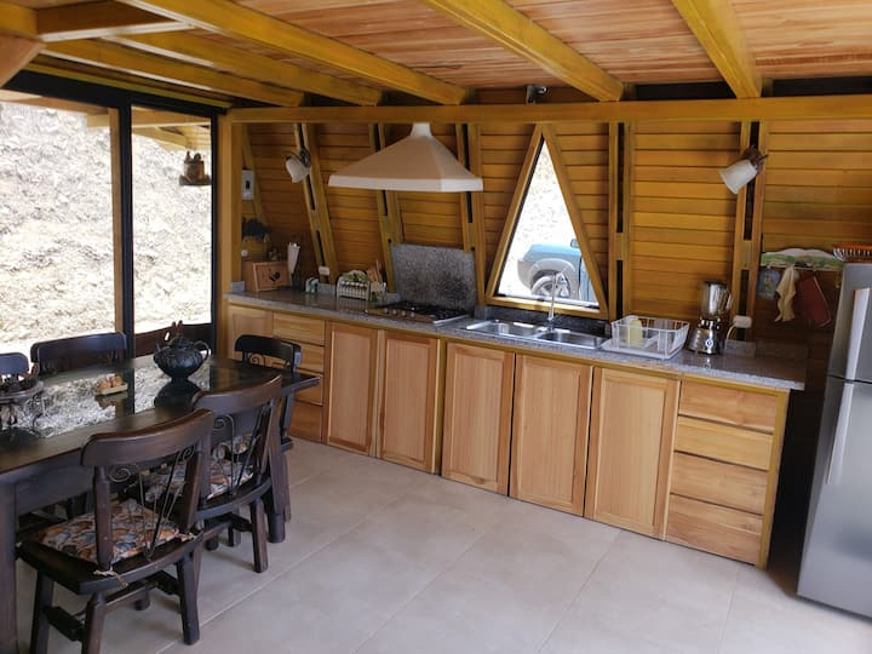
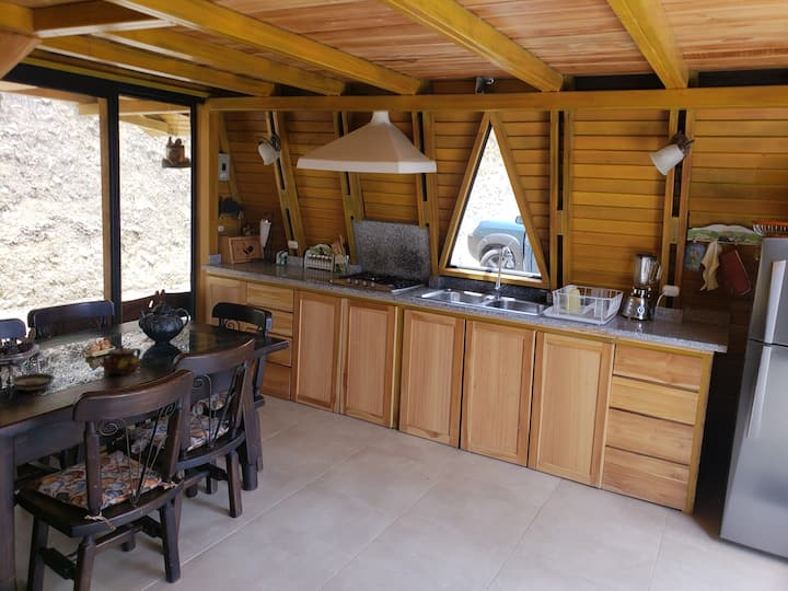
+ teapot (121, 358)
+ saucer (33, 383)
